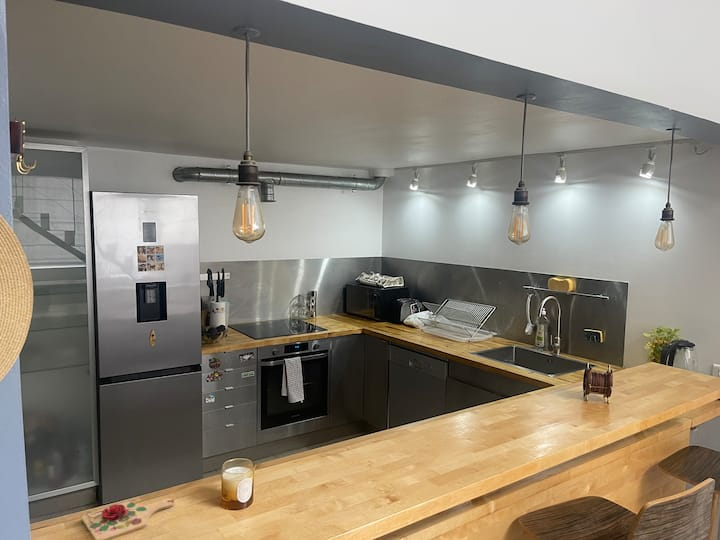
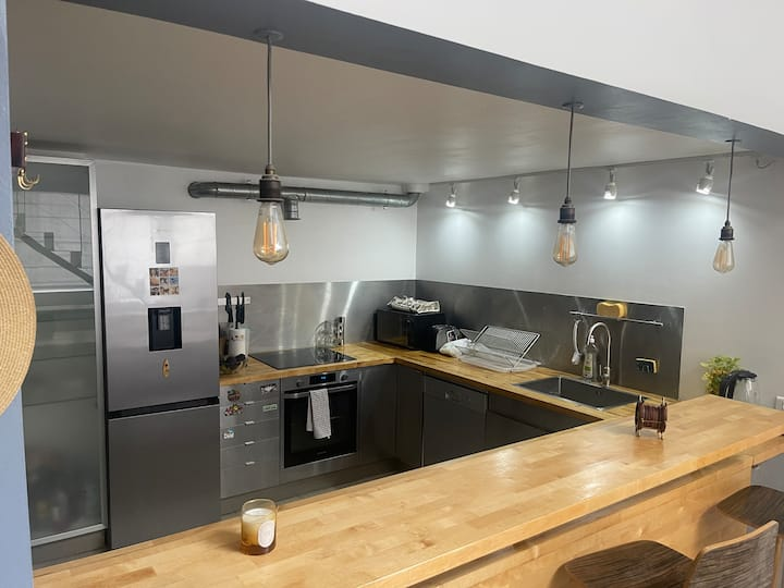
- cutting board (133, 511)
